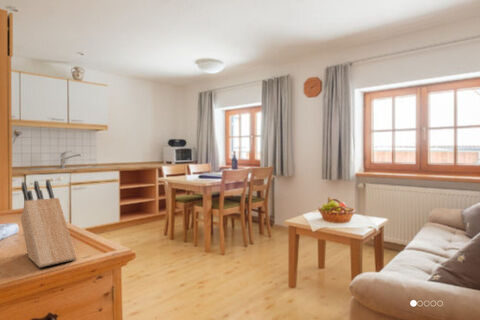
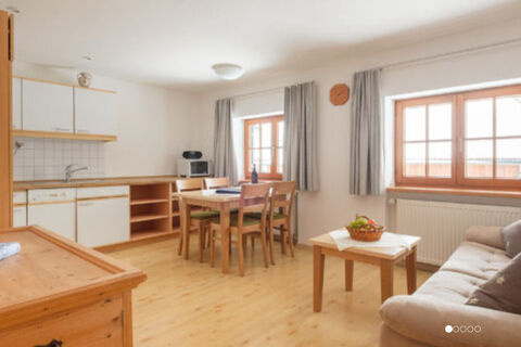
- knife block (45, 217)
